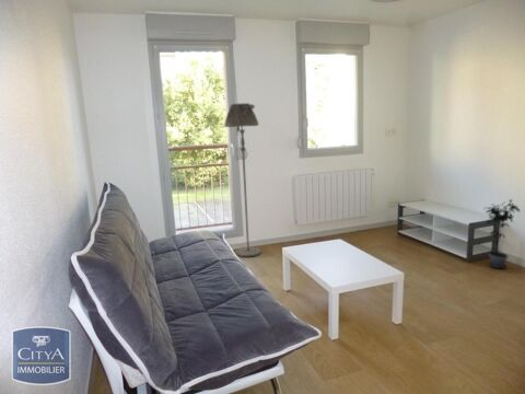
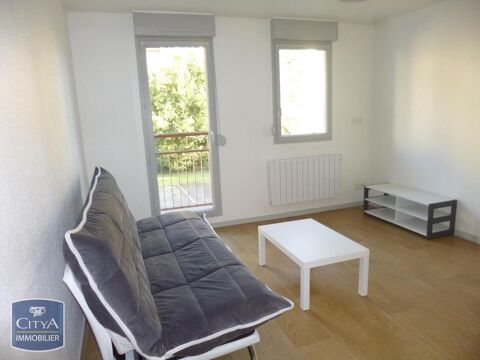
- potted plant (499, 233)
- floor lamp (244, 181)
